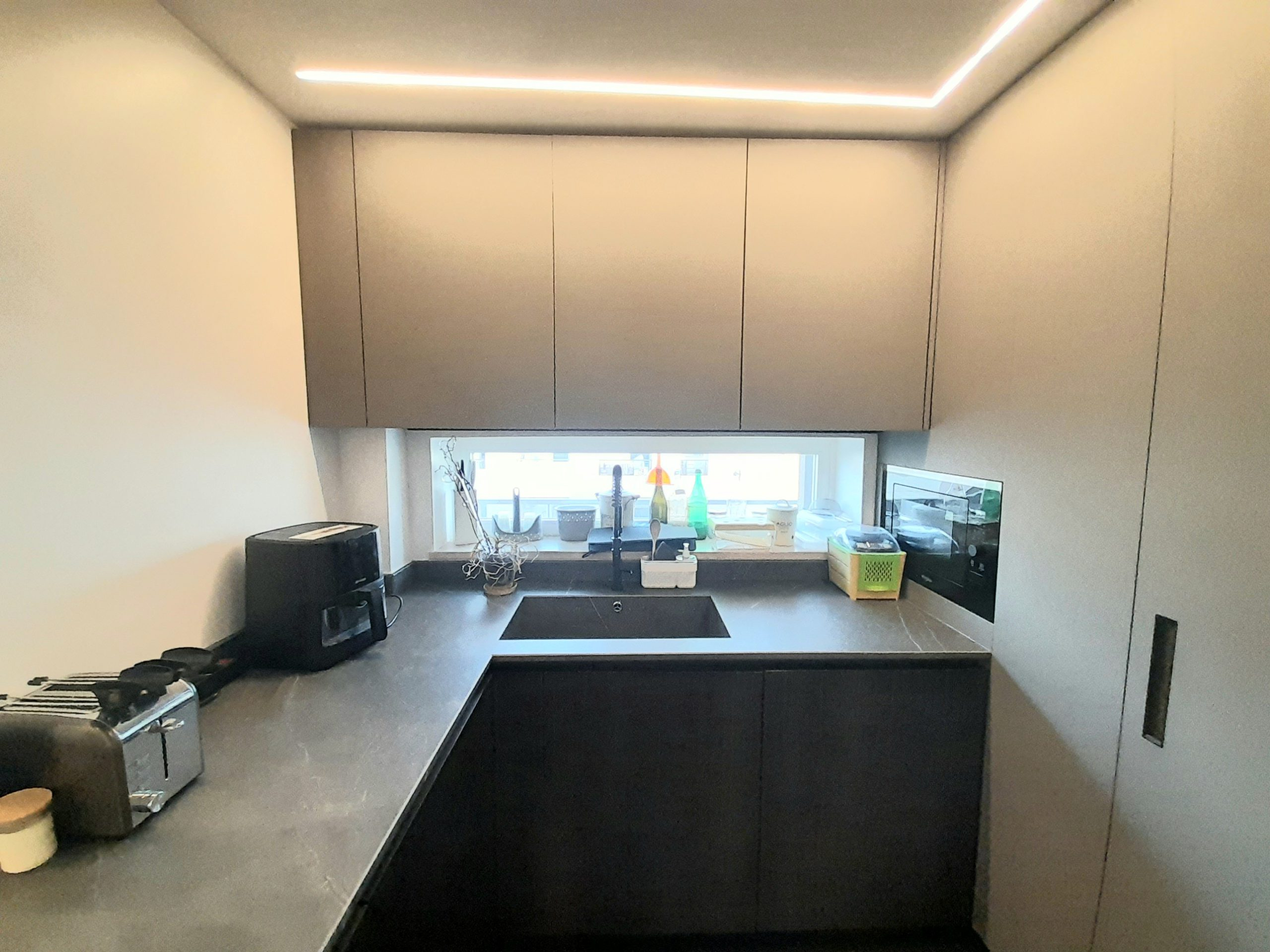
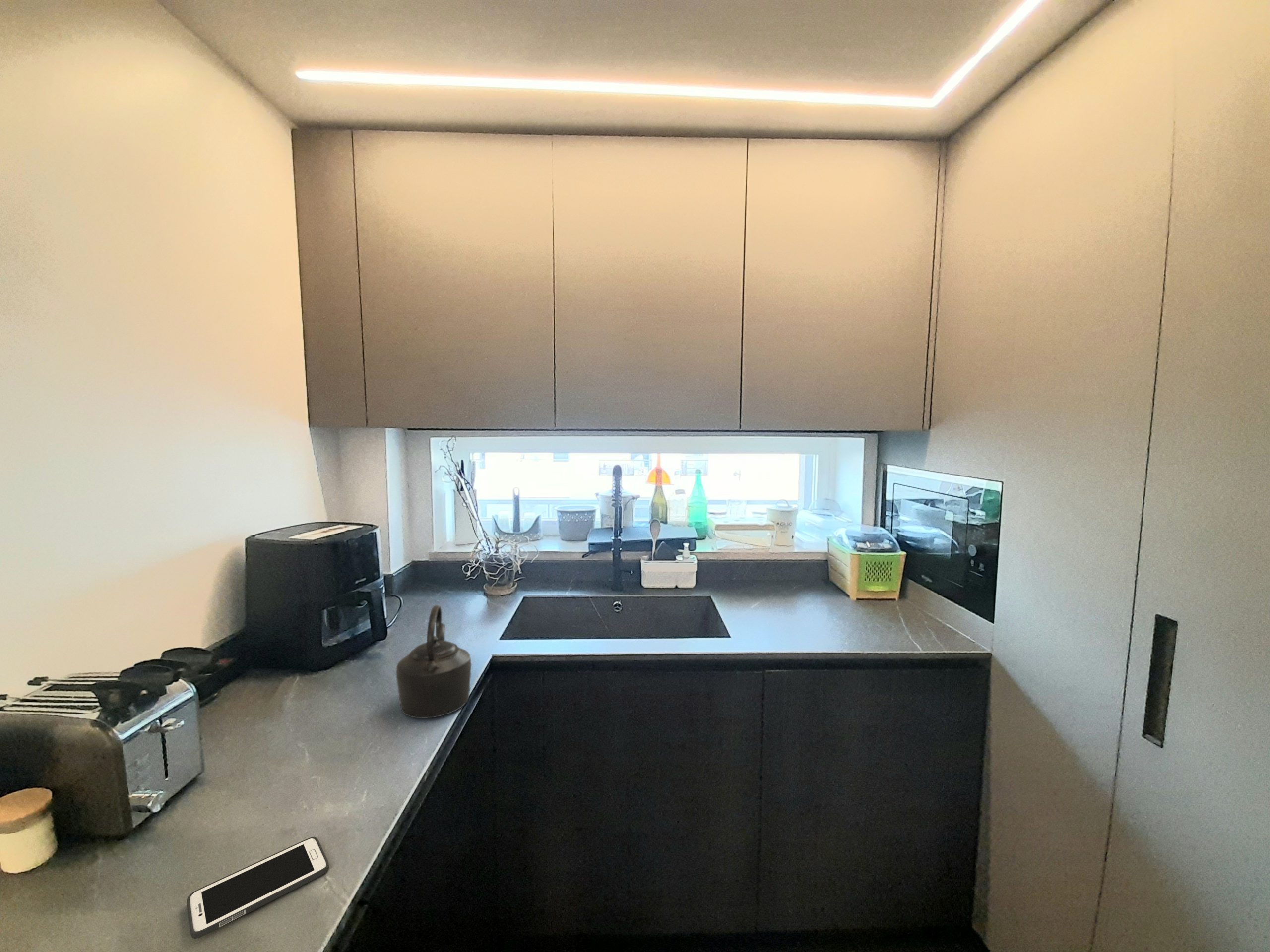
+ cell phone (260, 883)
+ kettle (436, 649)
